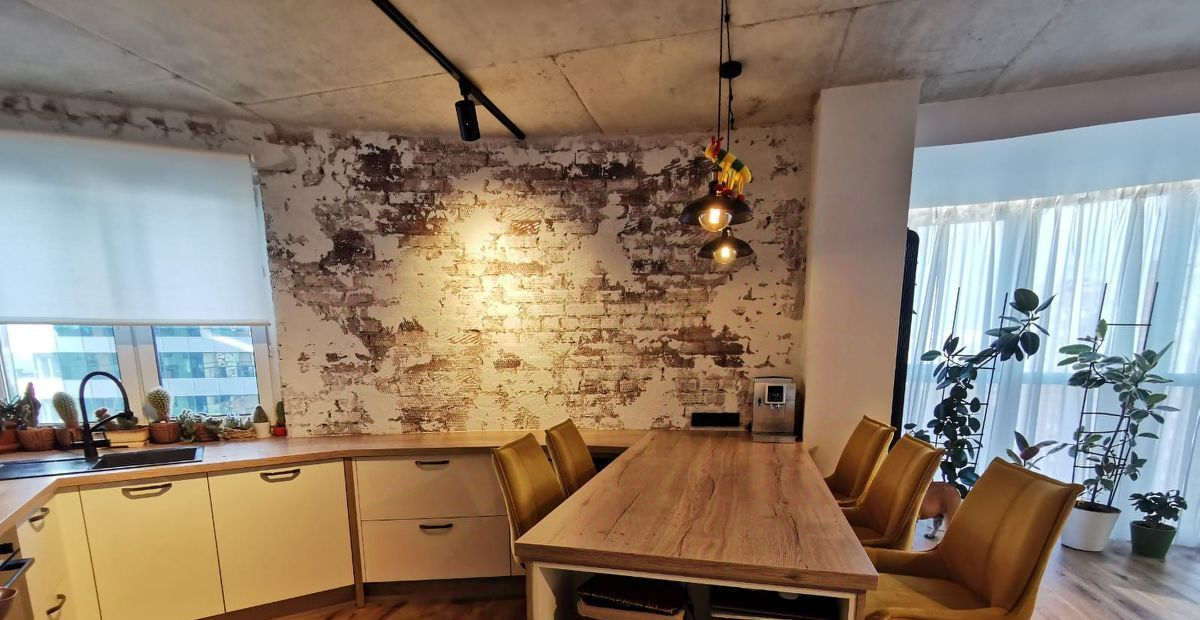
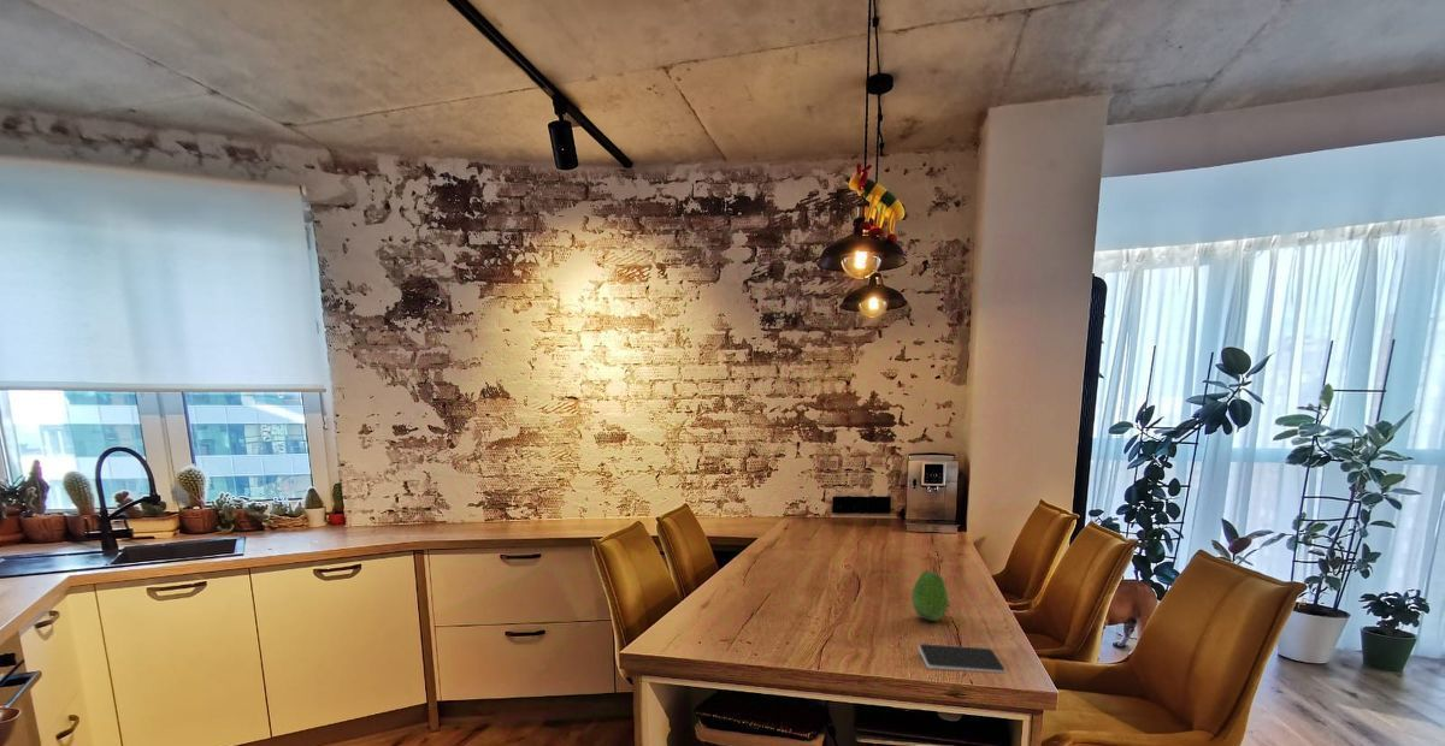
+ smartphone (960, 658)
+ fruit (930, 594)
